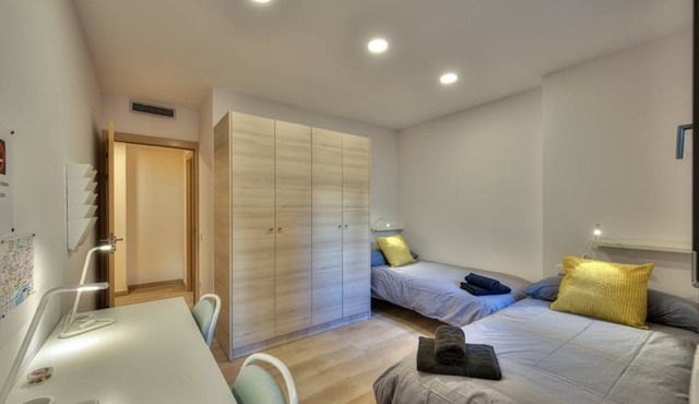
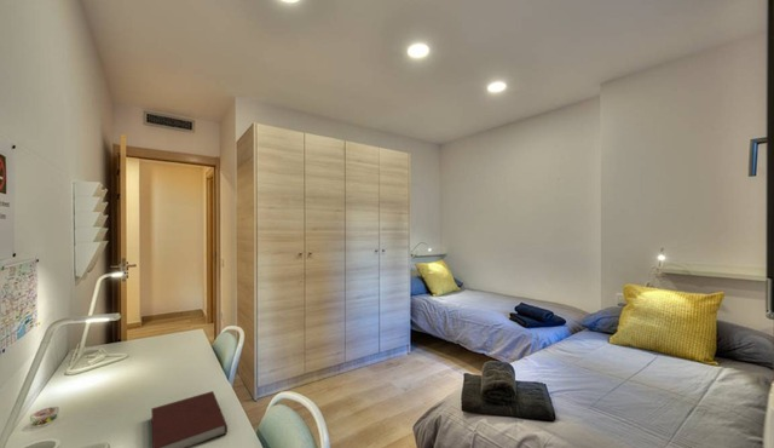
+ notebook (187, 420)
